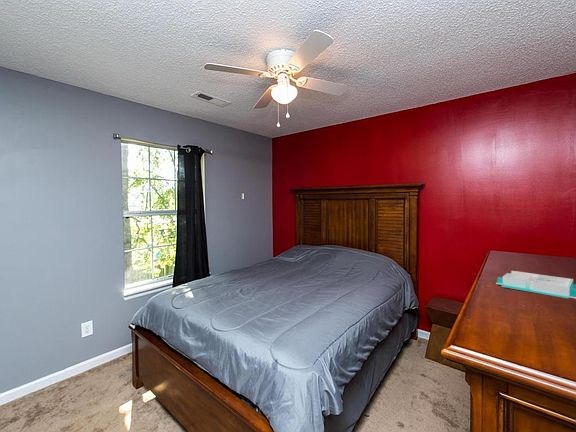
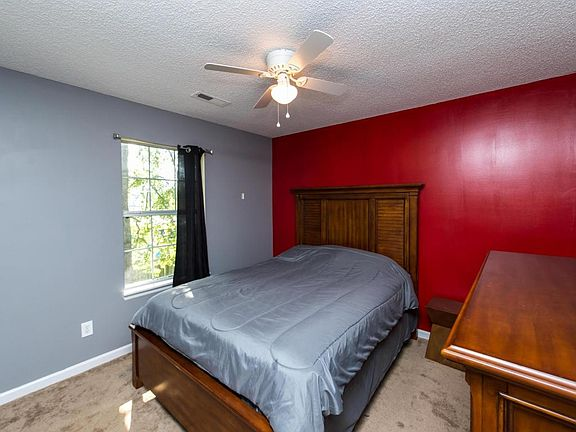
- architectural model (539, 283)
